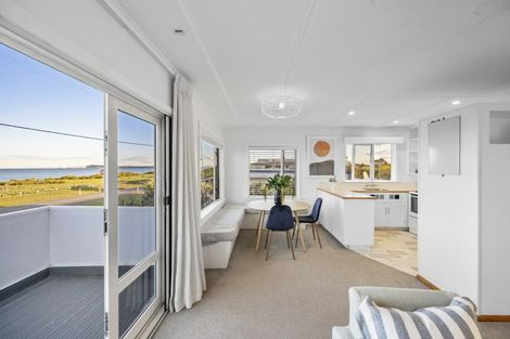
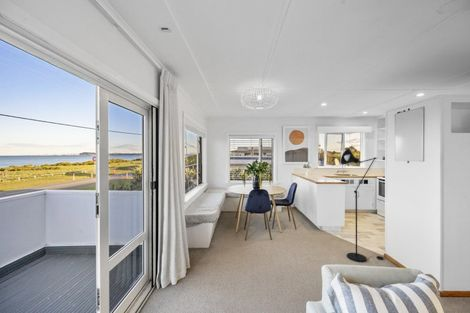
+ floor lamp (356, 203)
